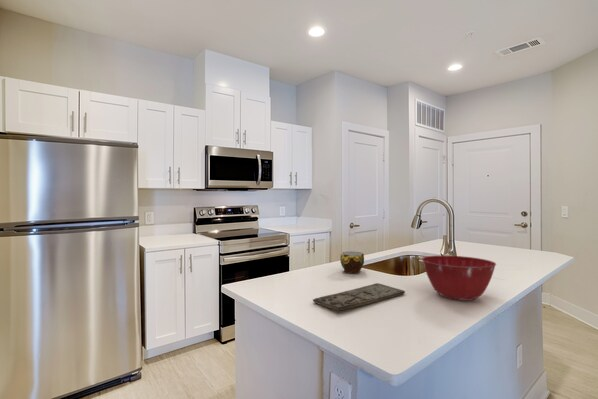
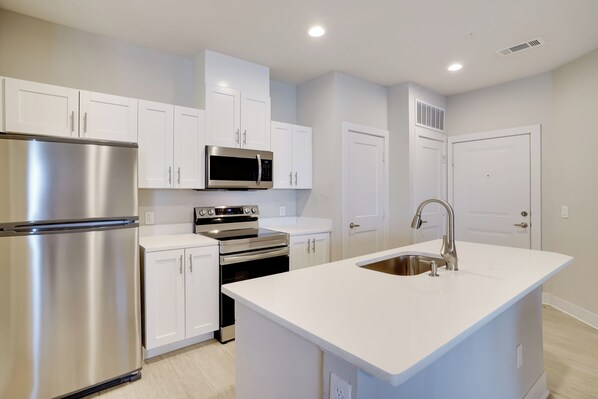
- cutting board (360, 295)
- mixing bowl (457, 278)
- cup (352, 262)
